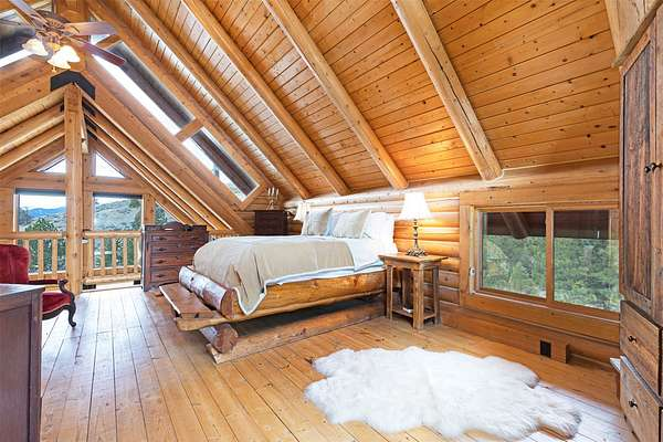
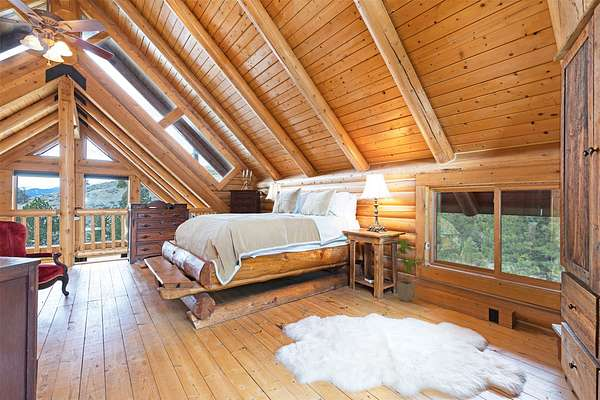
+ house plant (407, 270)
